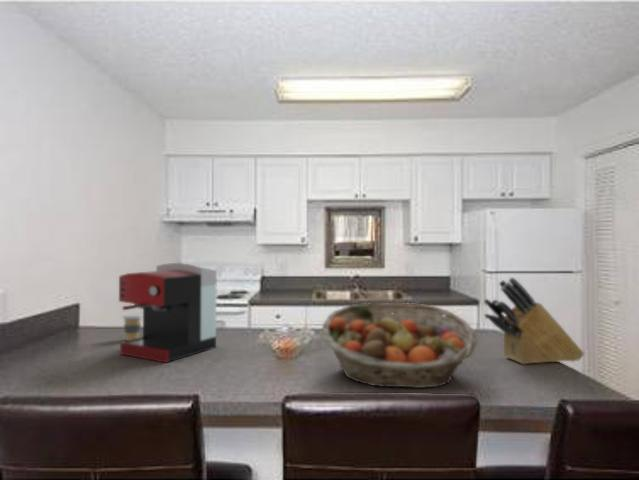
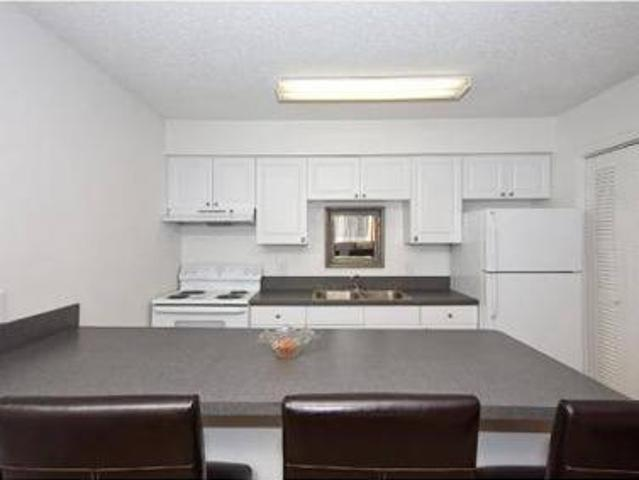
- coffee cup (132, 327)
- knife block (532, 318)
- fruit basket (396, 341)
- coffee maker (161, 308)
